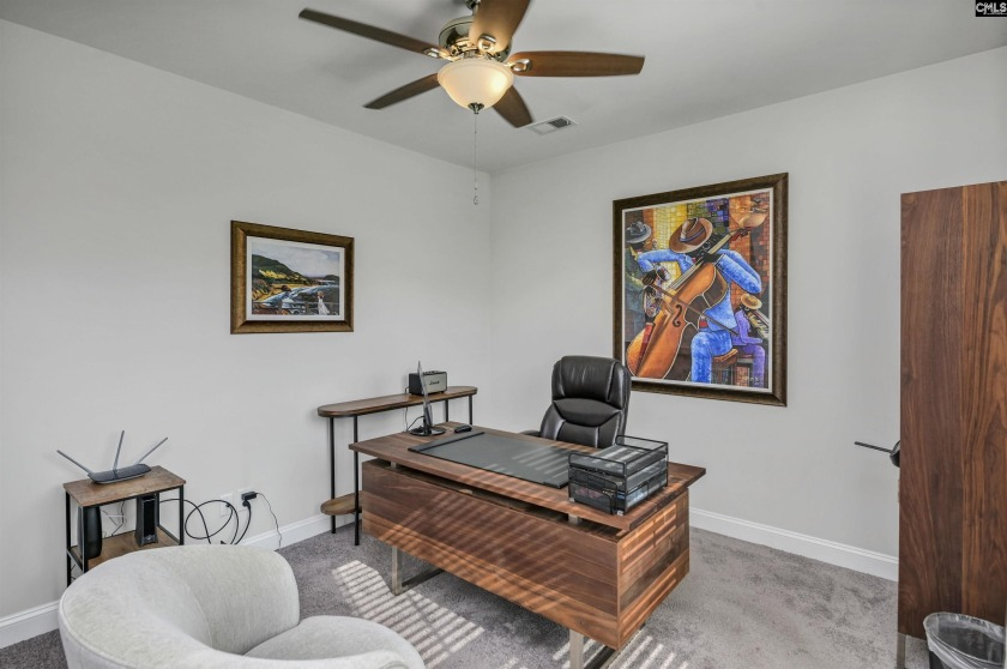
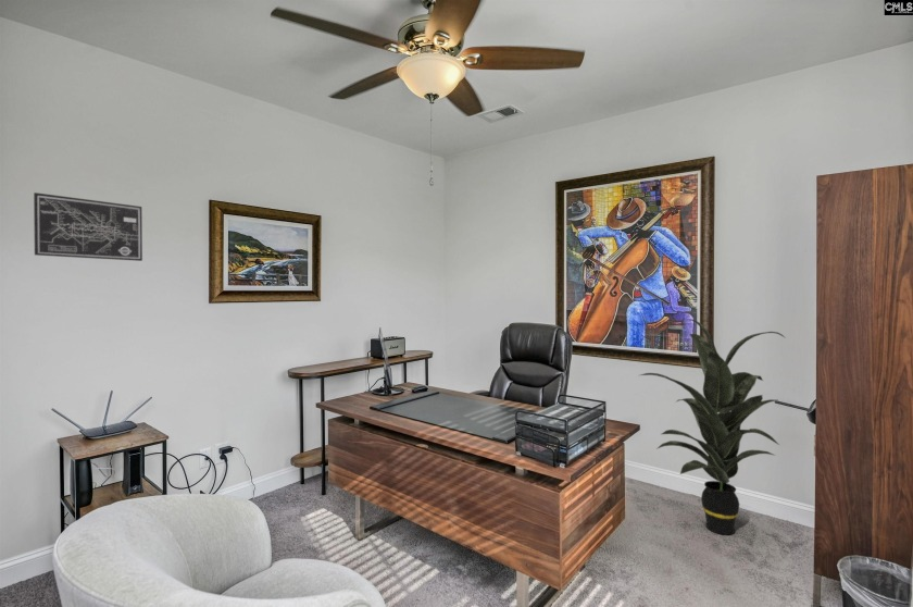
+ wall art (91, 228)
+ indoor plant (712, 421)
